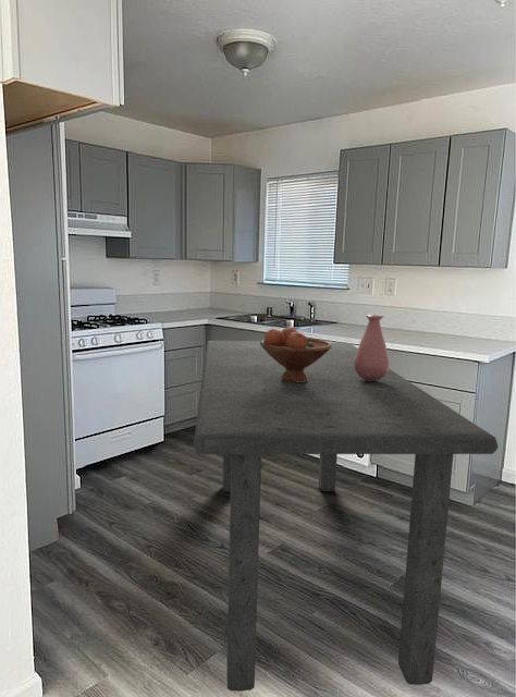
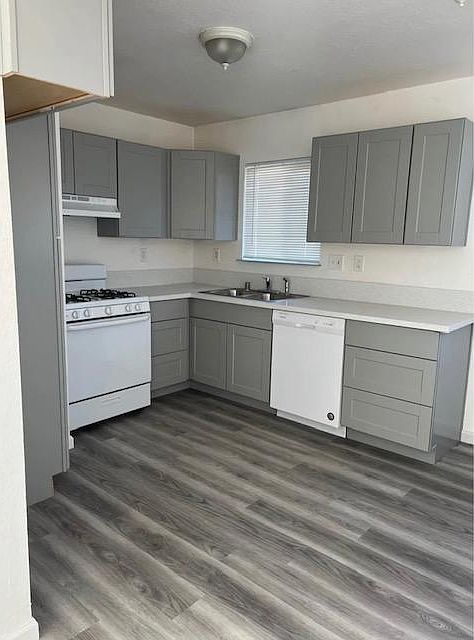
- fruit bowl (295, 353)
- dining table (298, 453)
- vase (372, 347)
